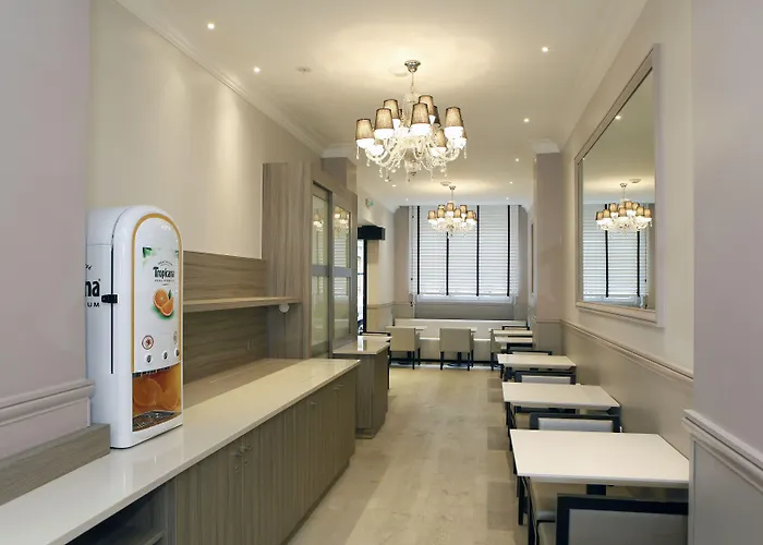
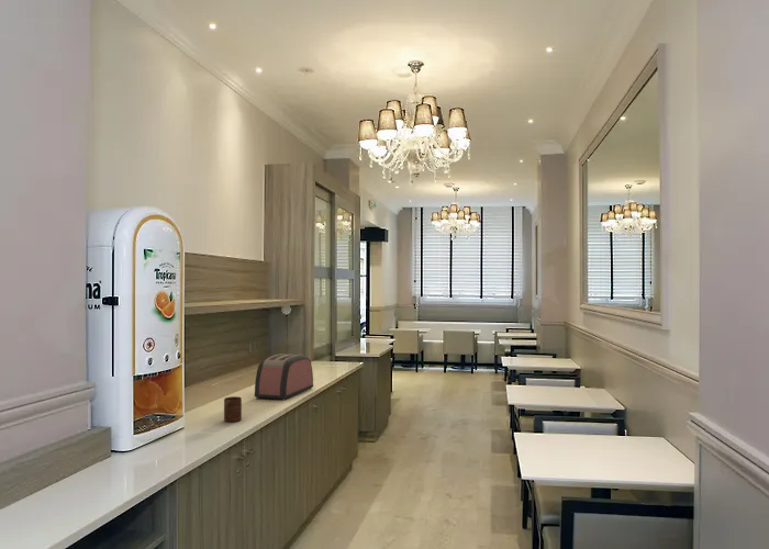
+ toaster (286, 373)
+ cup (232, 410)
